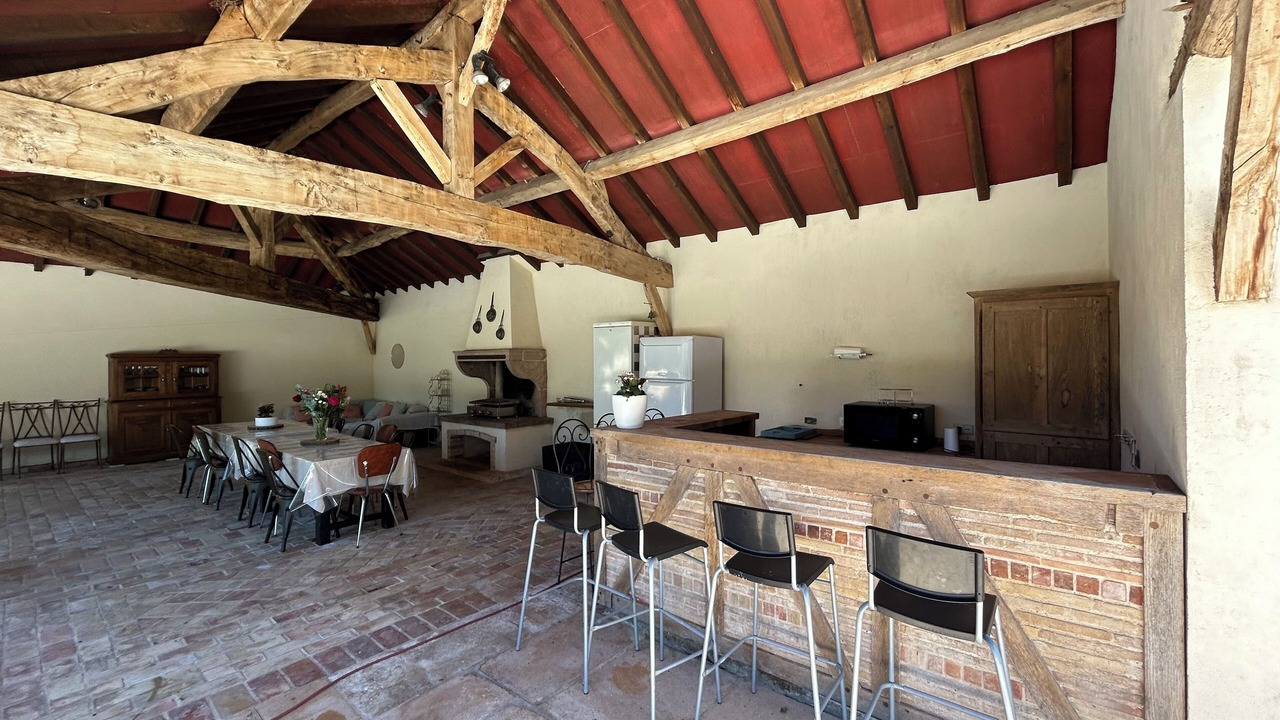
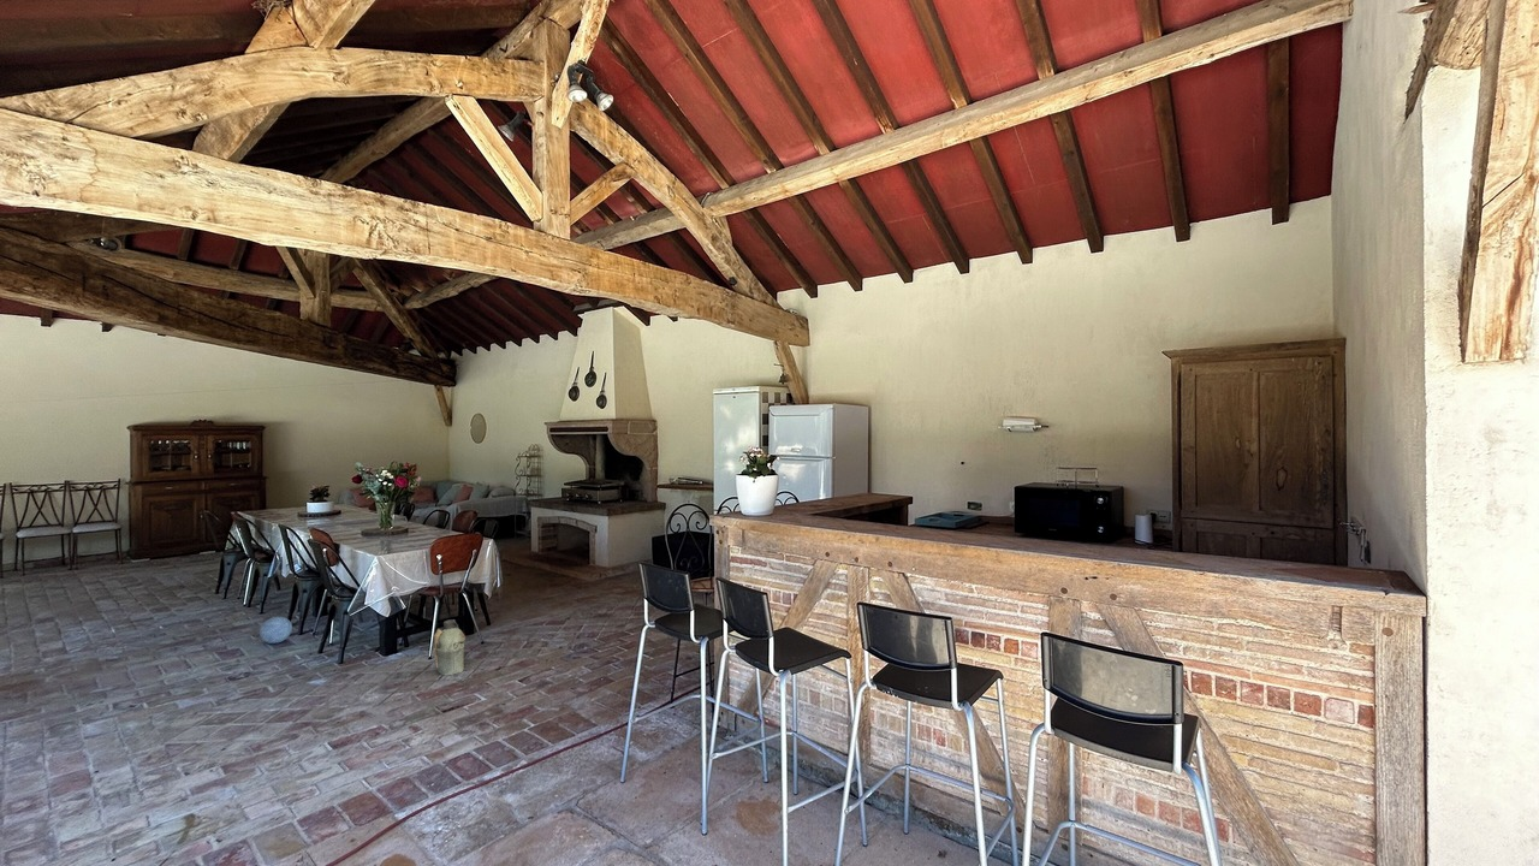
+ ball (275, 629)
+ military canteen (450, 645)
